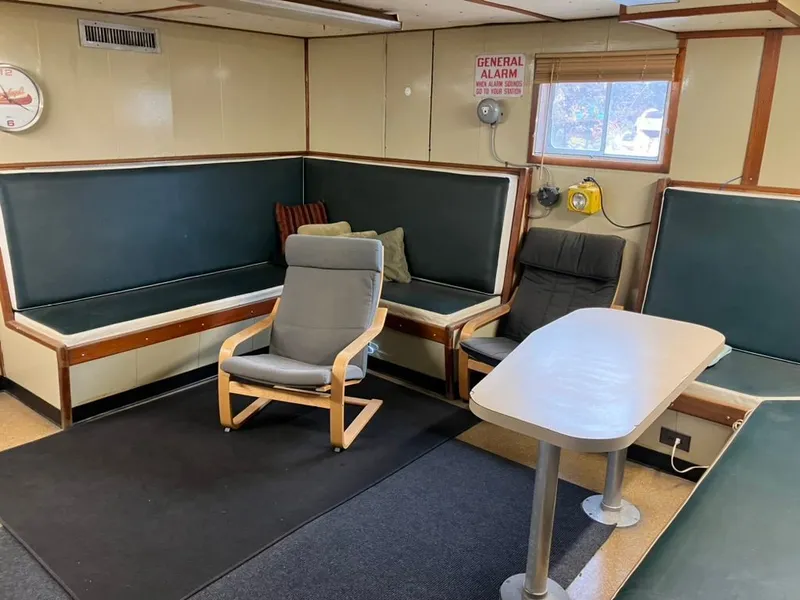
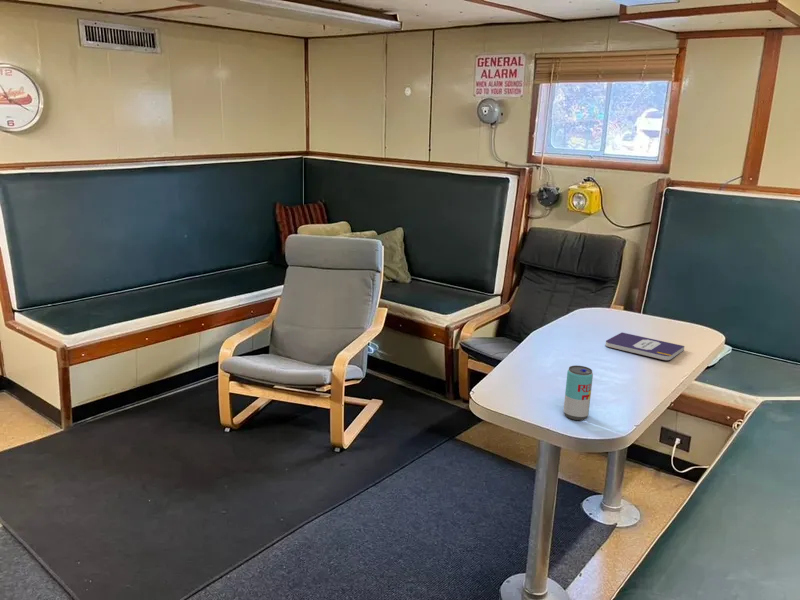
+ beverage can (578, 392)
+ book (643, 345)
